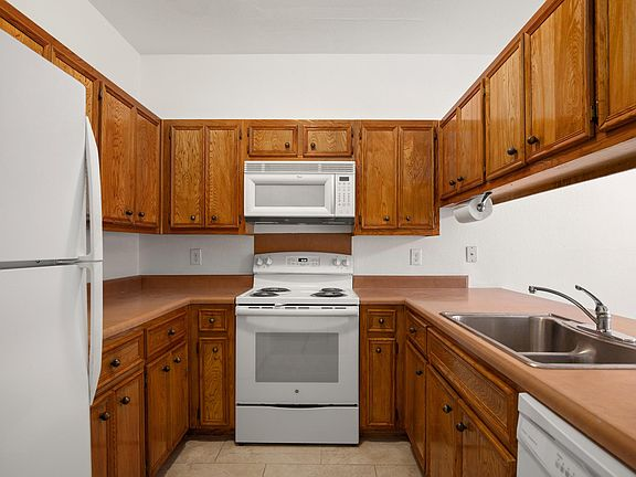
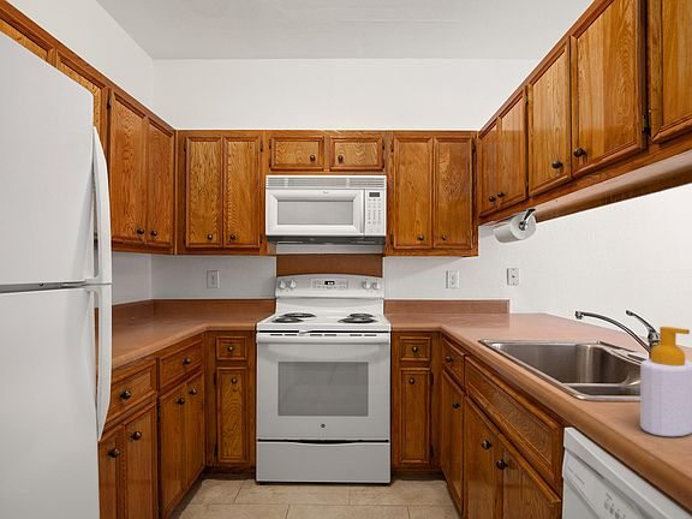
+ soap bottle (667, 377)
